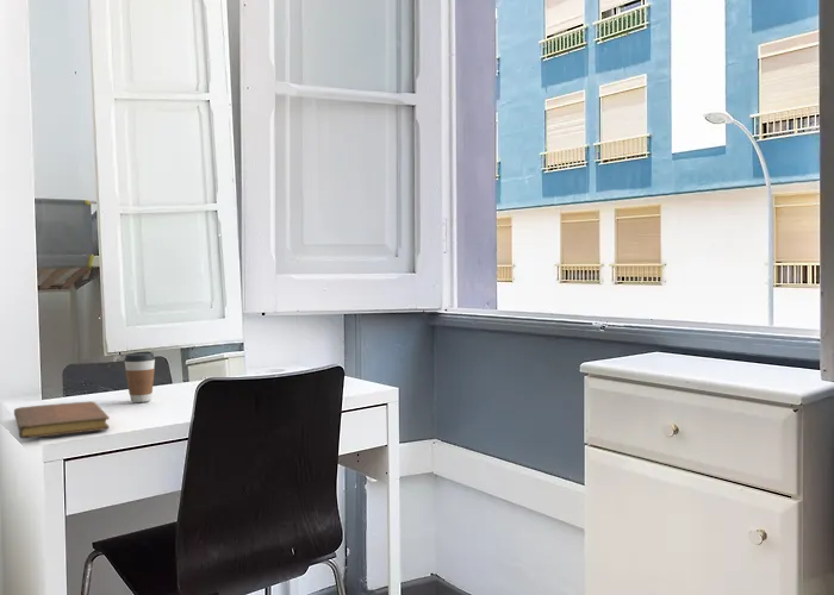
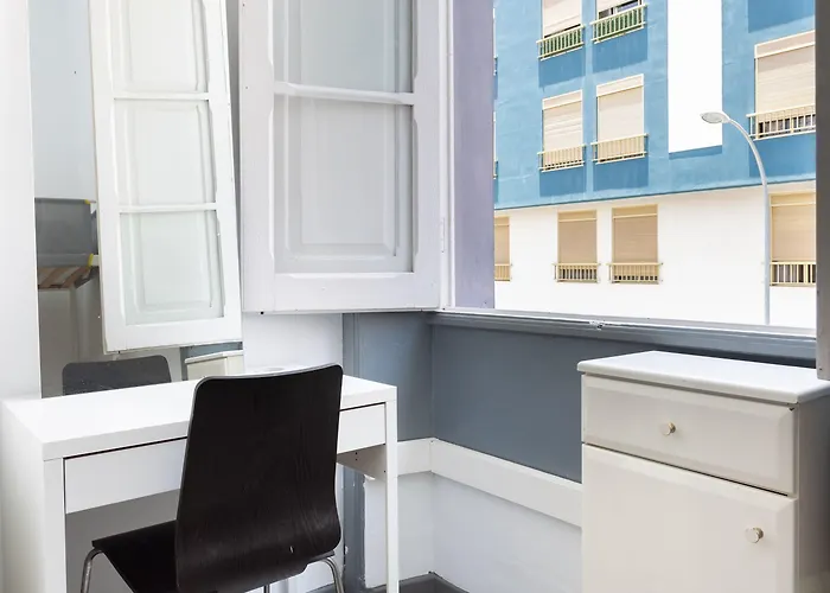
- coffee cup (139, 376)
- notebook (60, 418)
